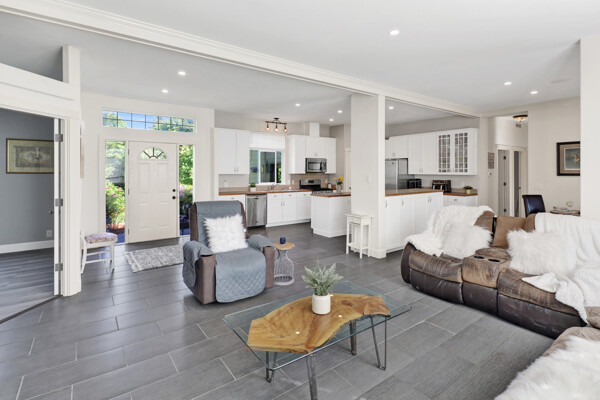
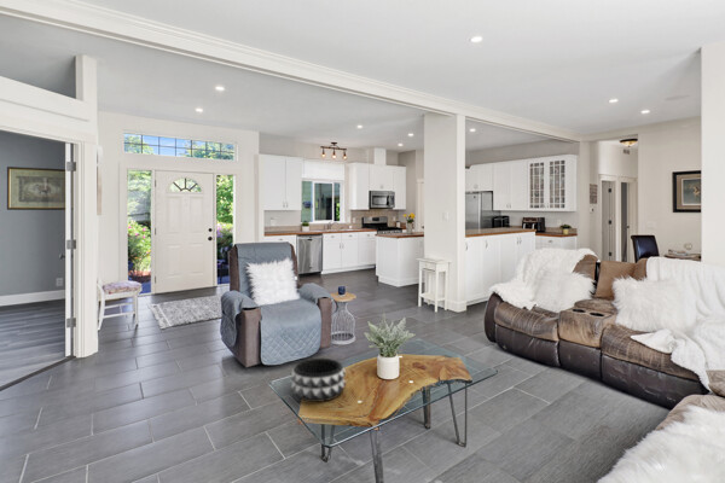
+ decorative bowl (318, 378)
